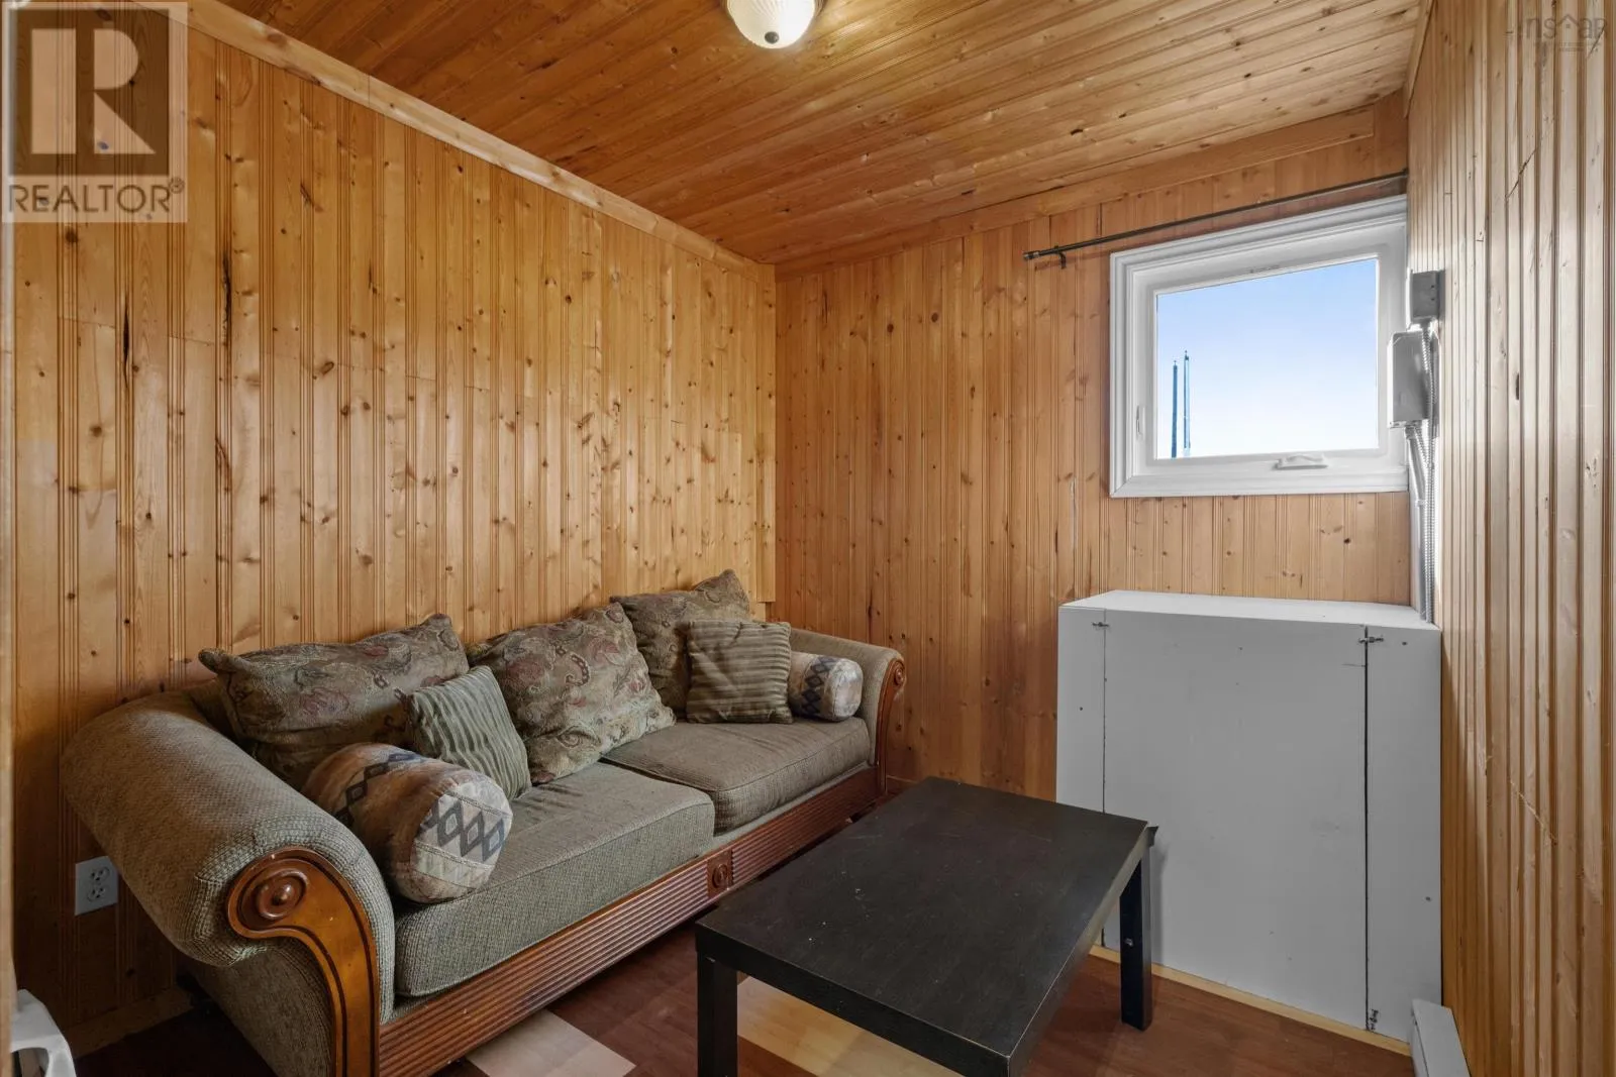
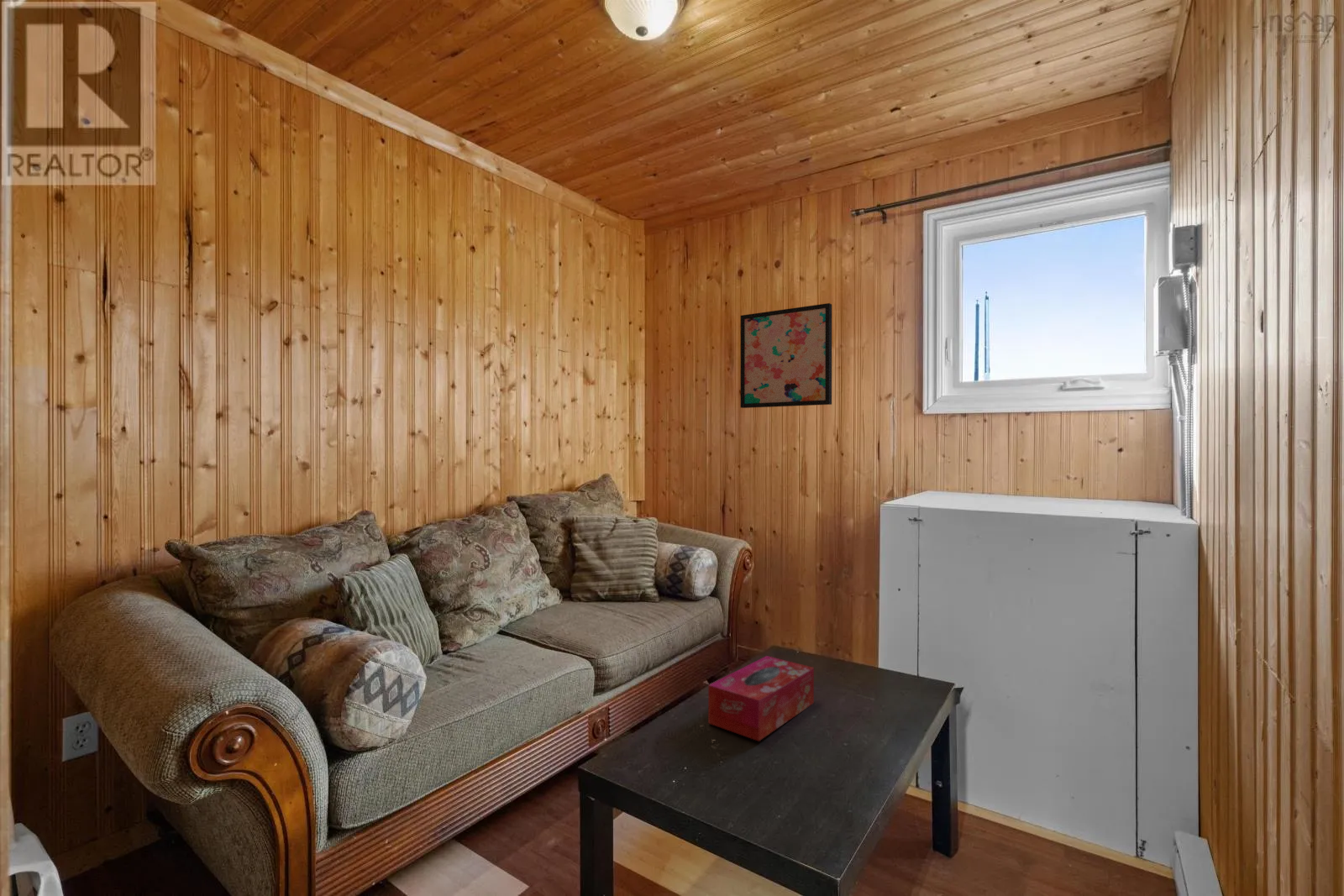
+ wall art (784, 358)
+ tissue box (763, 694)
